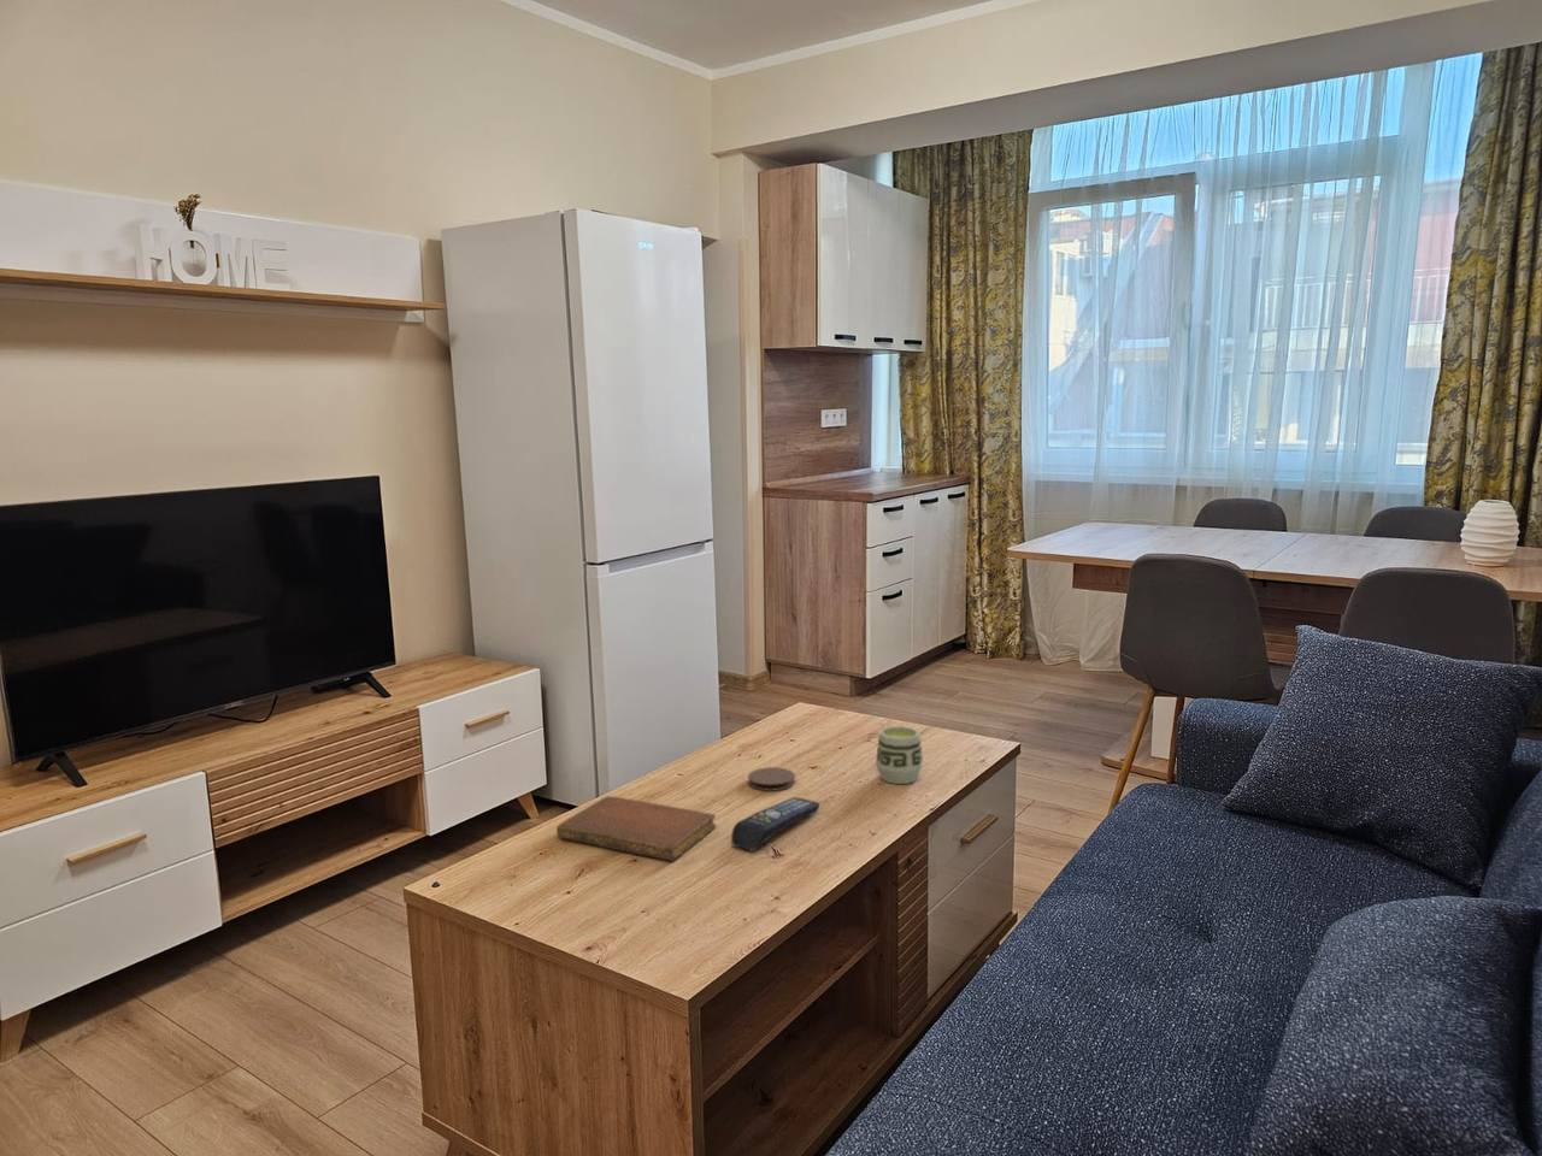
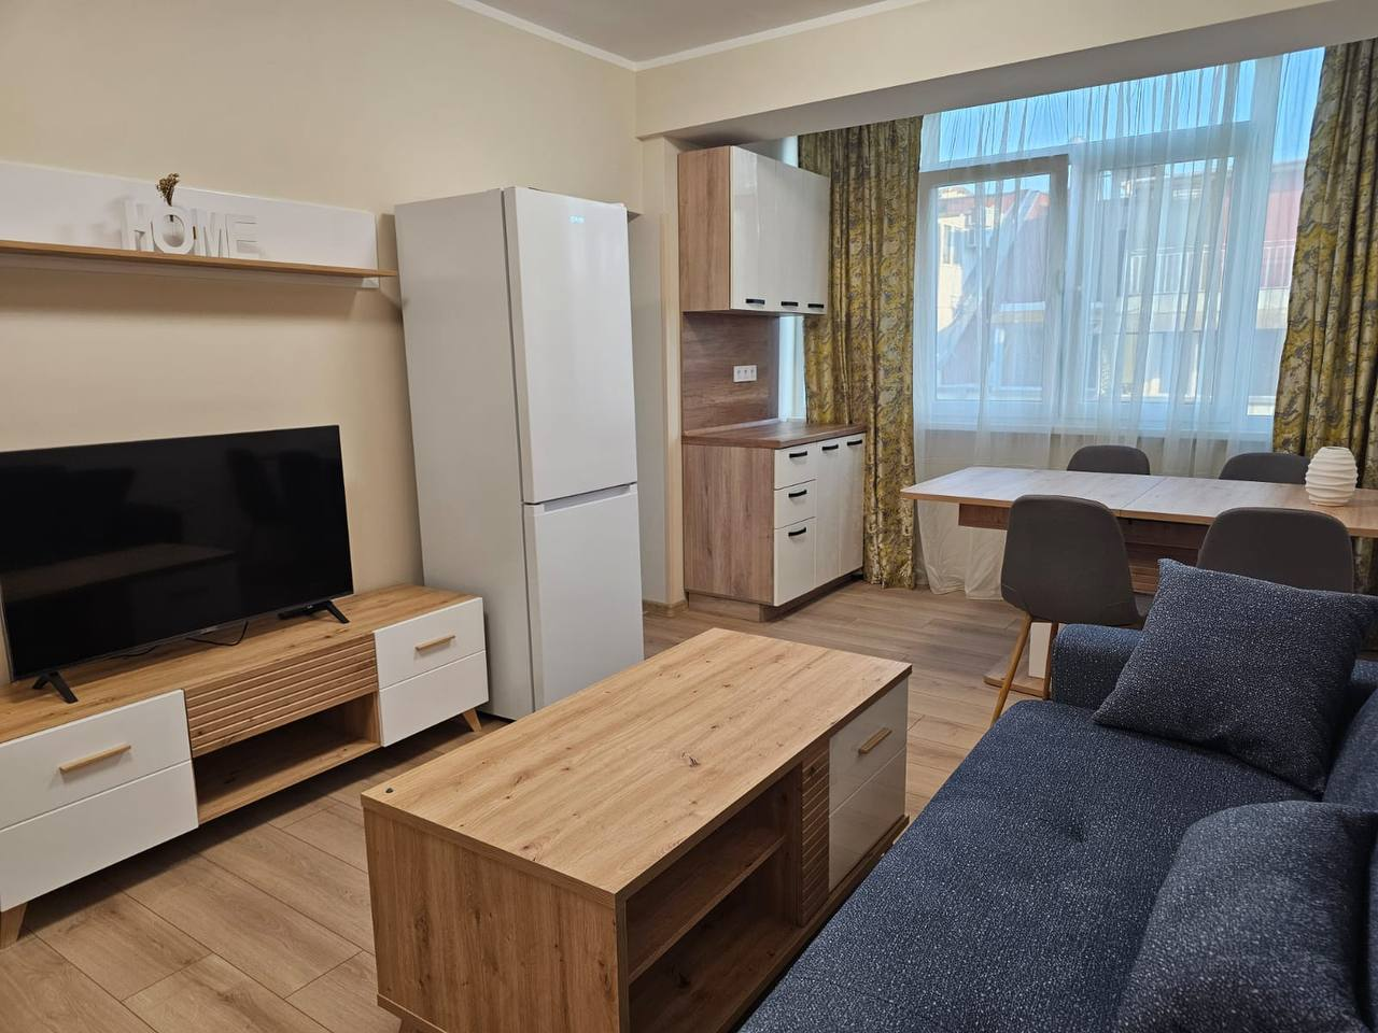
- coaster (771, 778)
- remote control (776, 818)
- notebook (637, 826)
- cup (898, 755)
